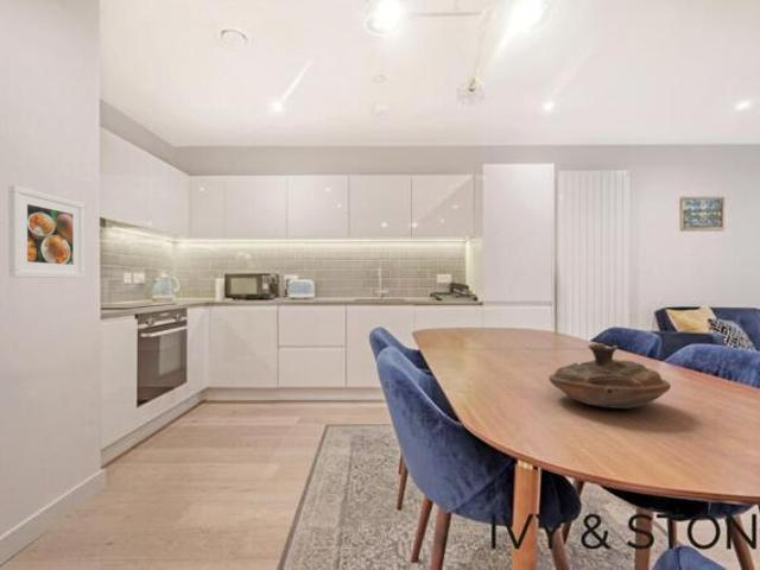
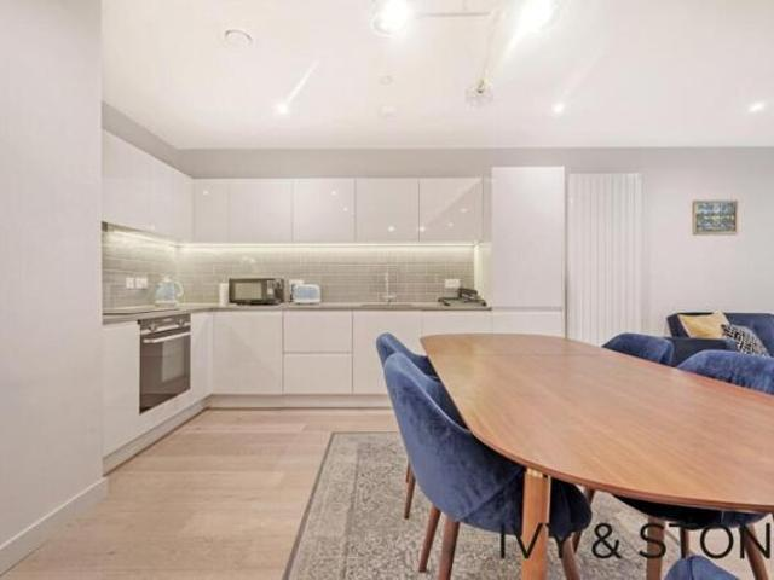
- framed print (50, 236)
- decorative bowl (606, 374)
